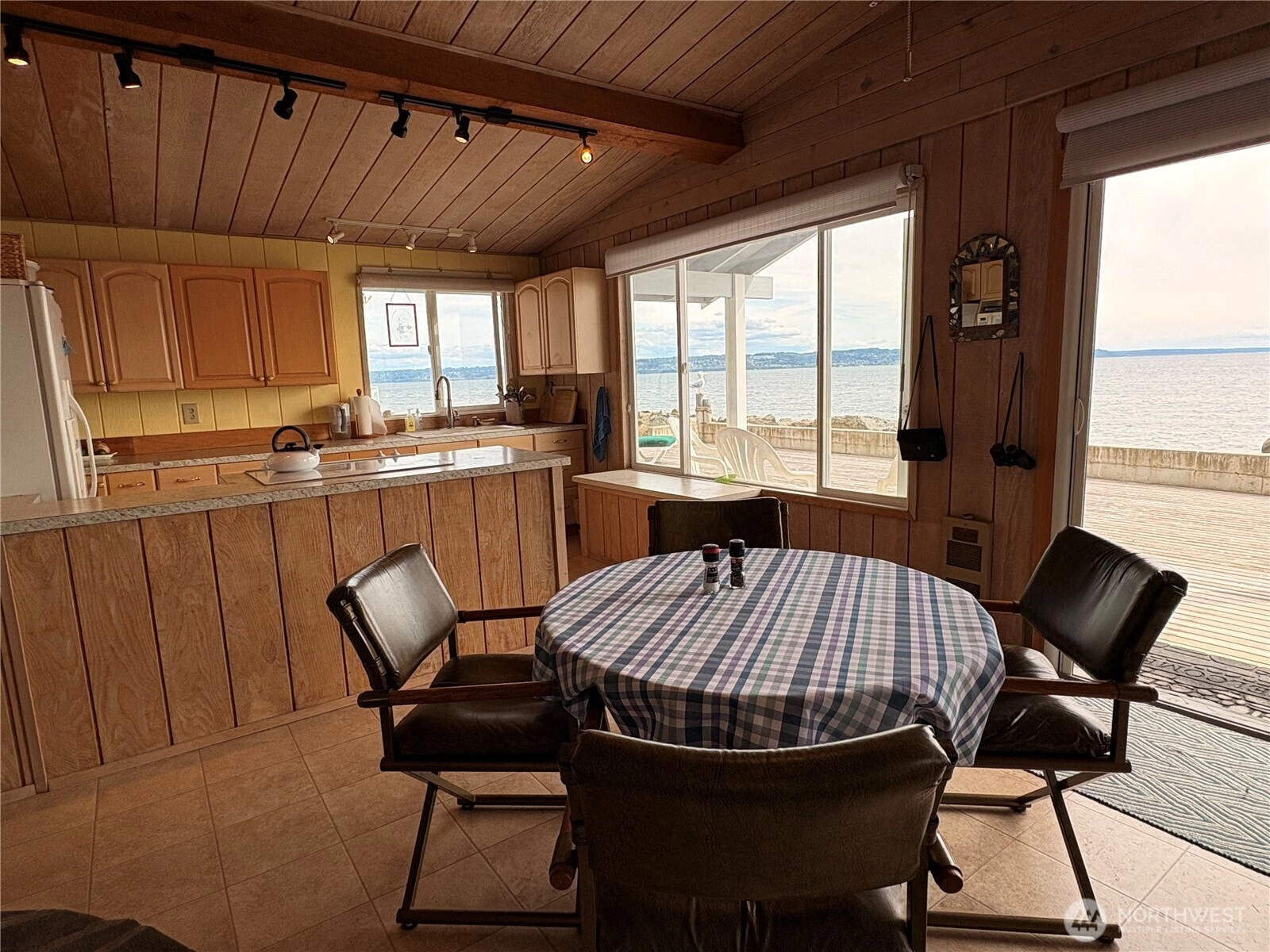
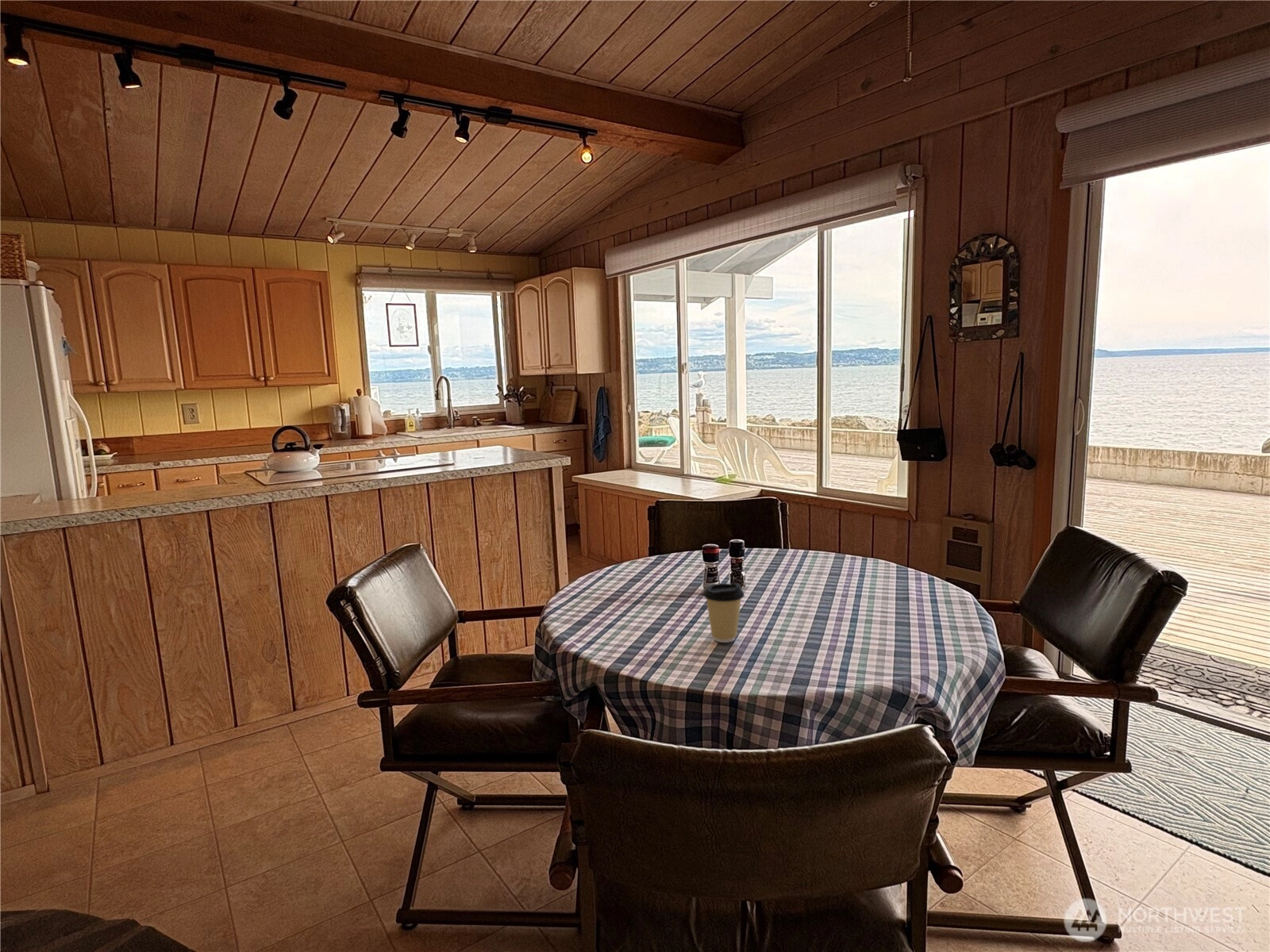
+ coffee cup (723, 612)
